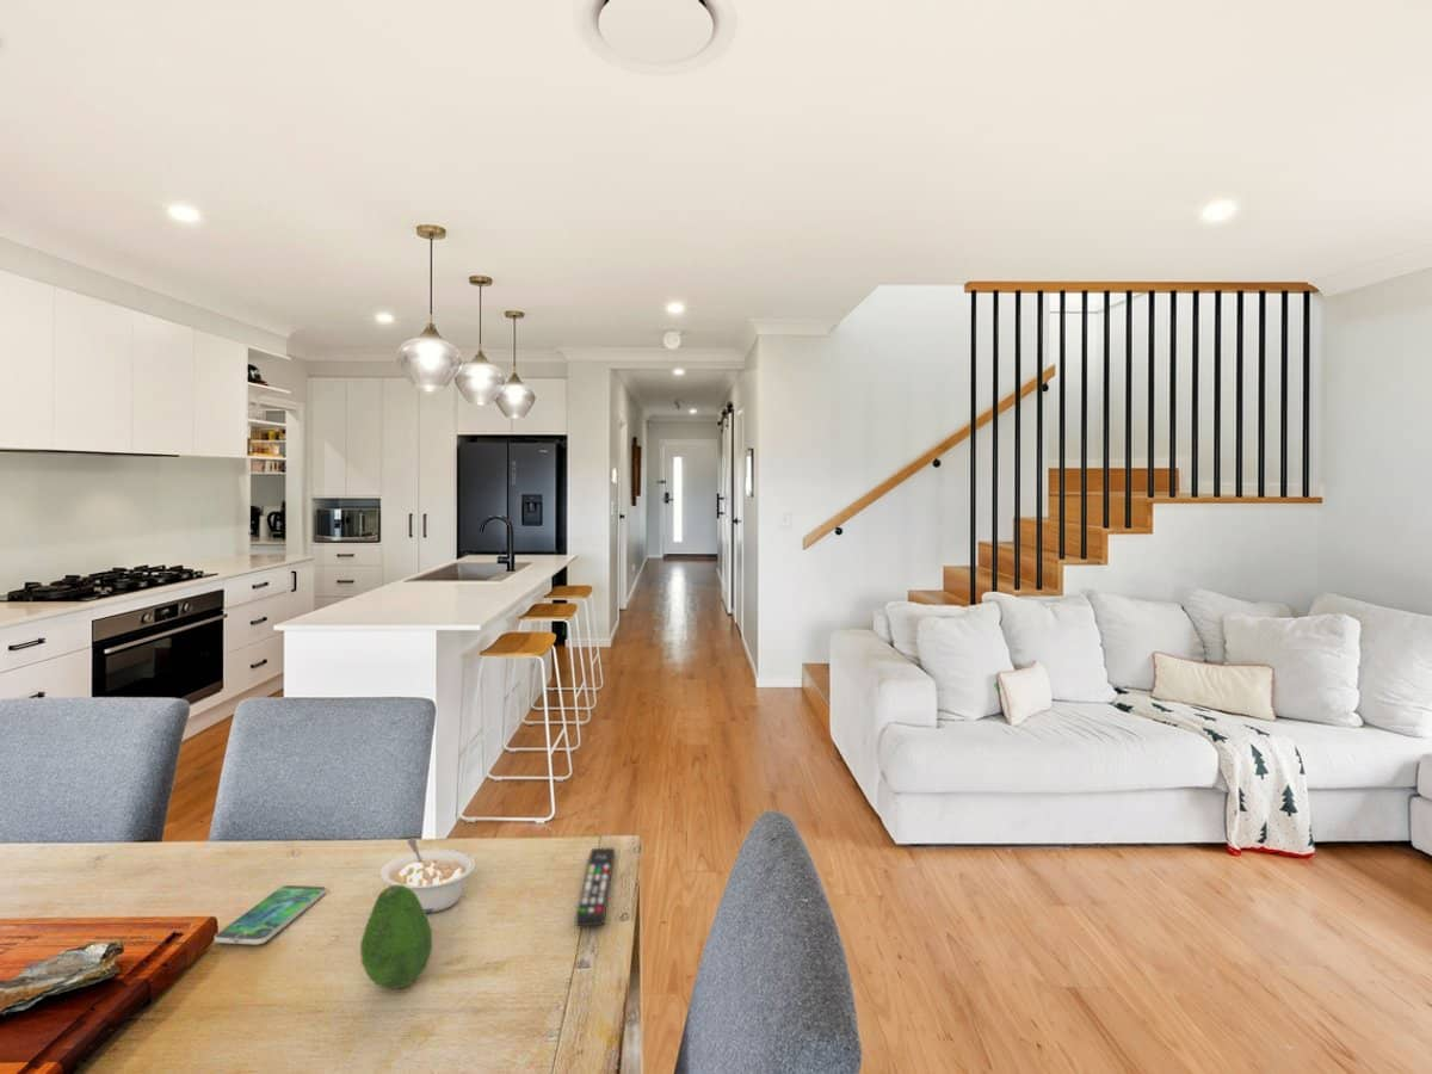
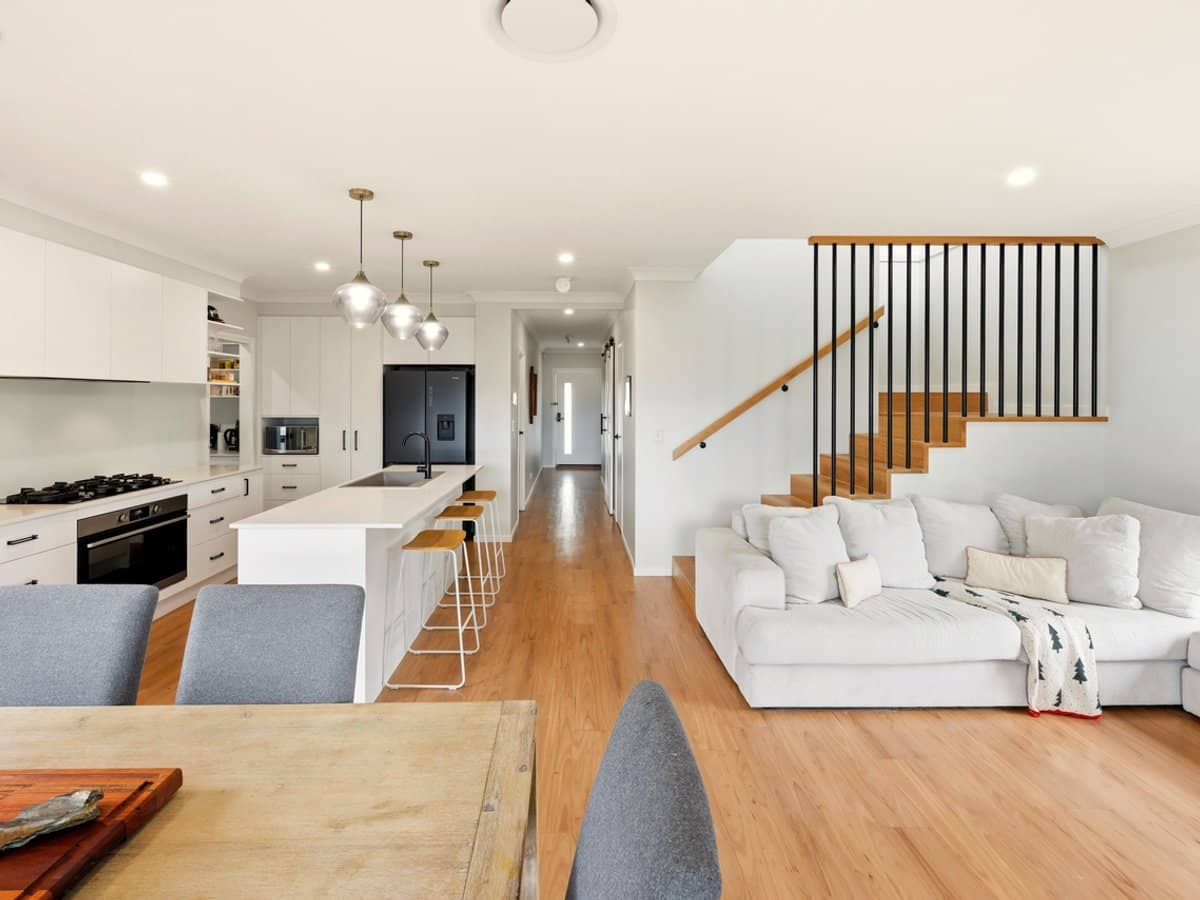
- remote control (597, 883)
- fruit (396, 936)
- smartphone (273, 913)
- legume (425, 878)
